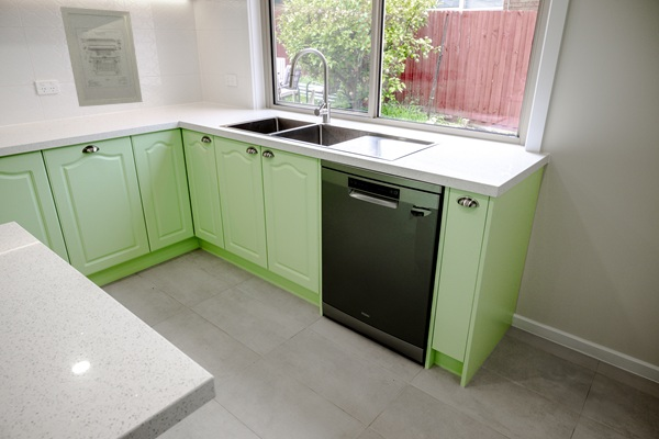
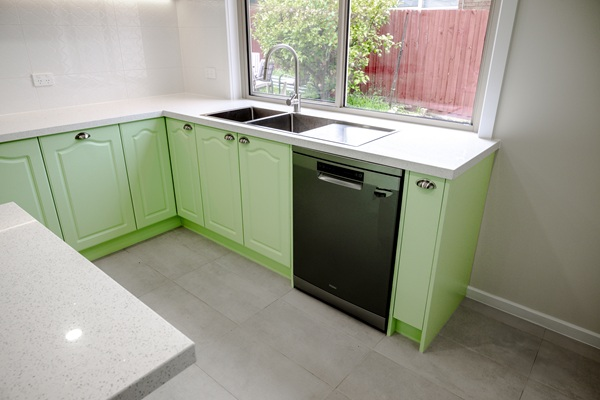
- wall art (104, 58)
